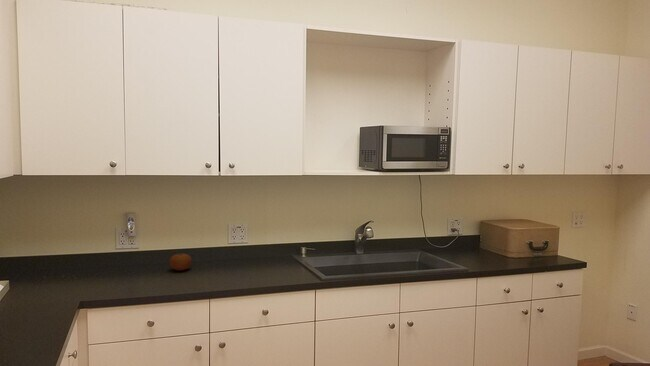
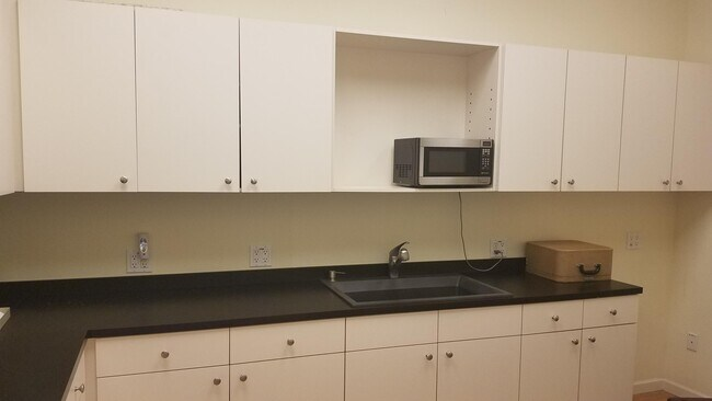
- fruit (180, 261)
